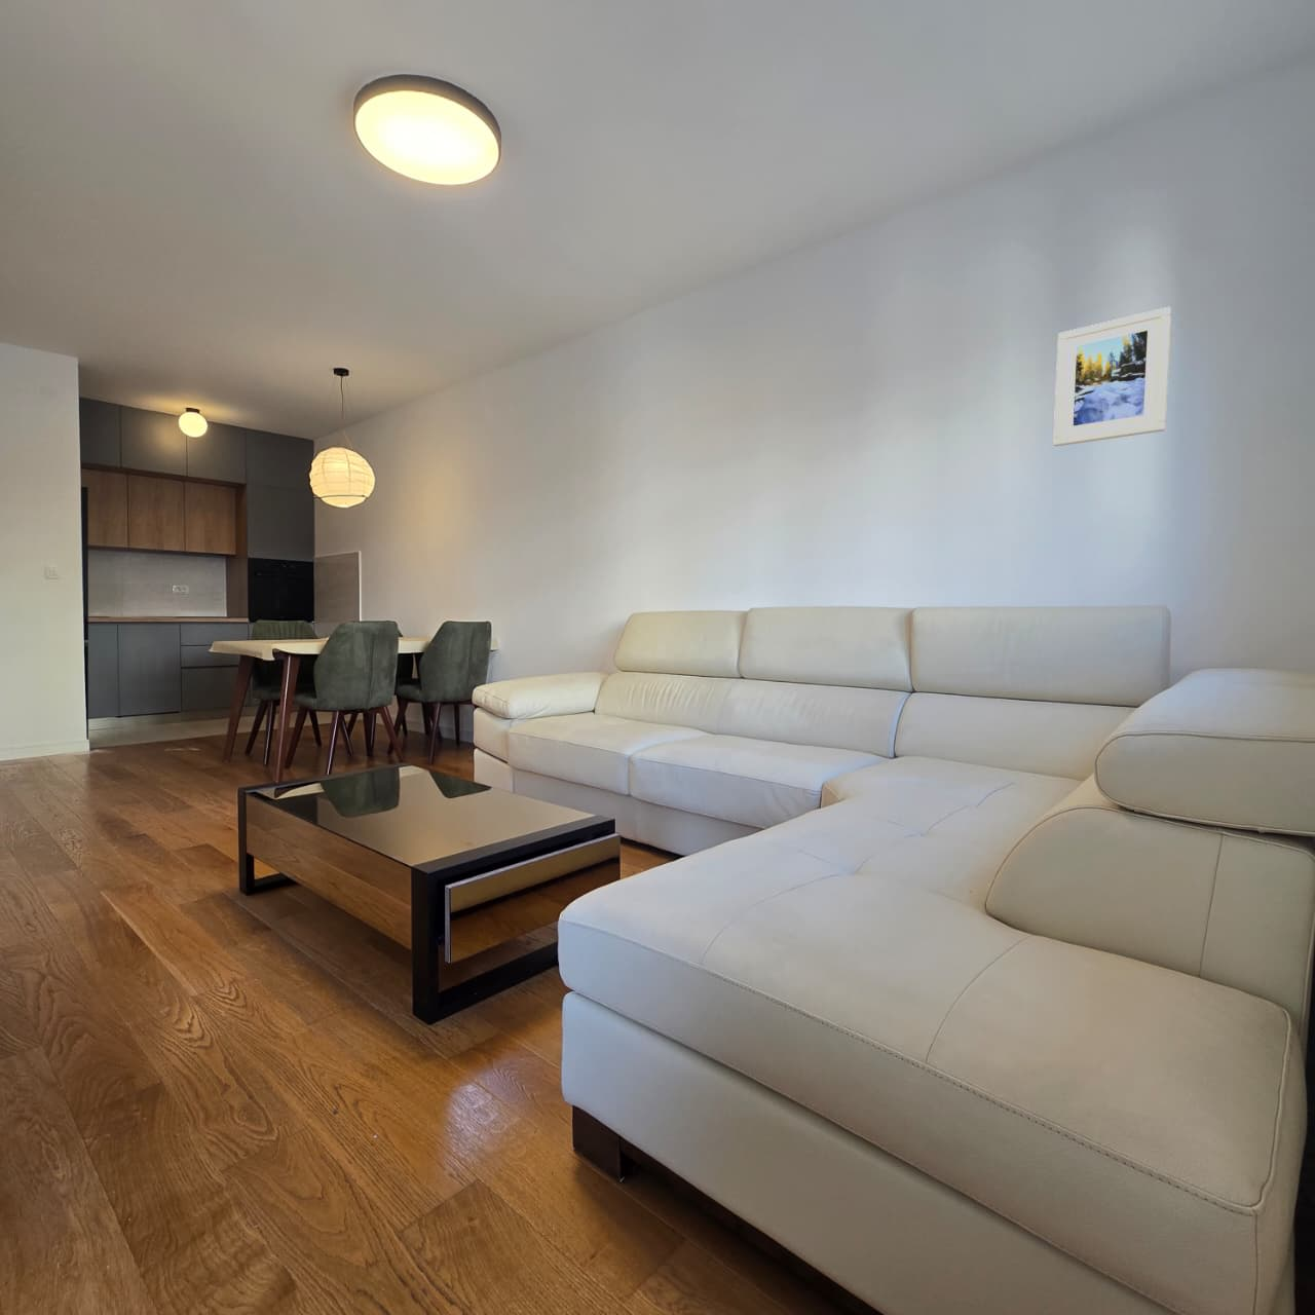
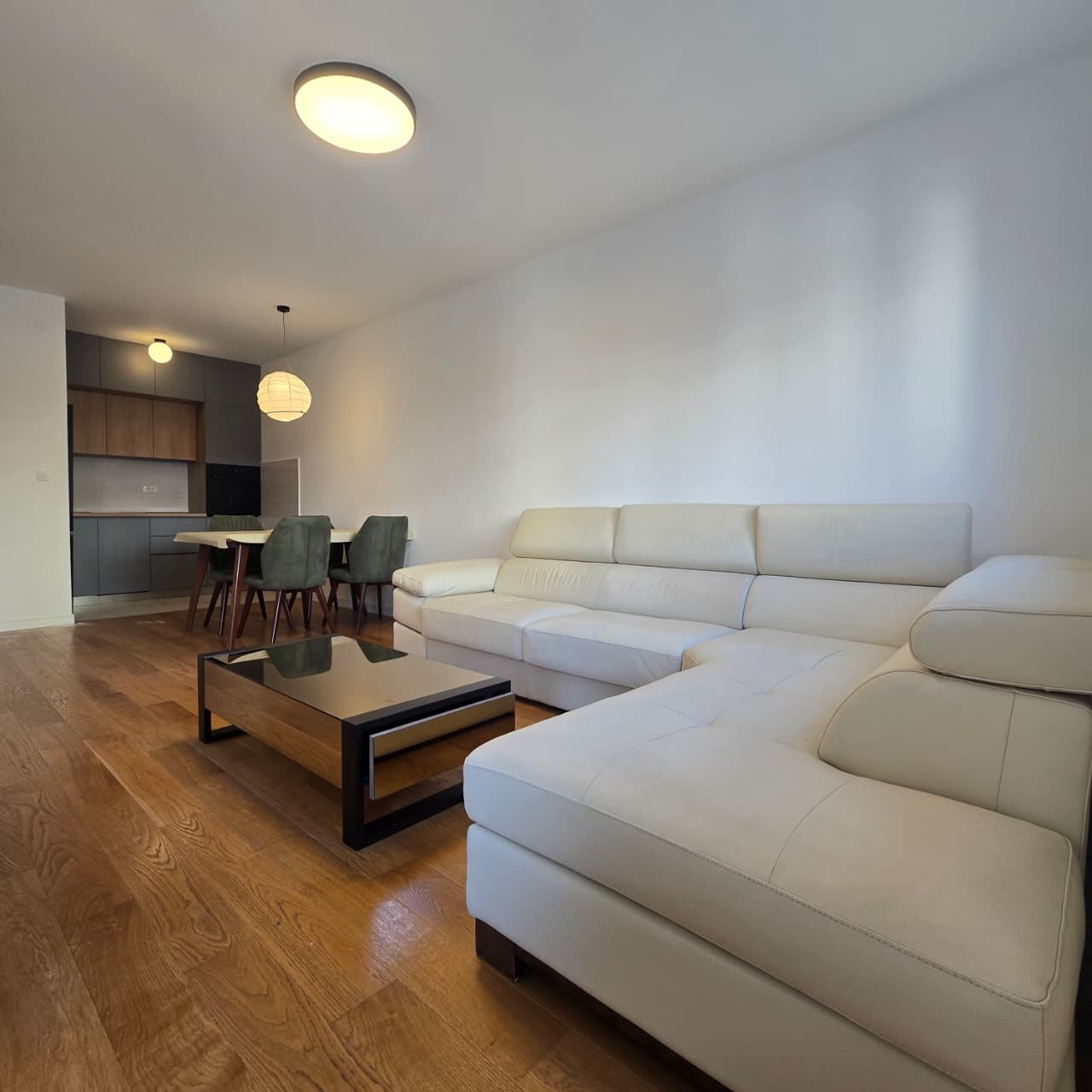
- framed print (1109, 381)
